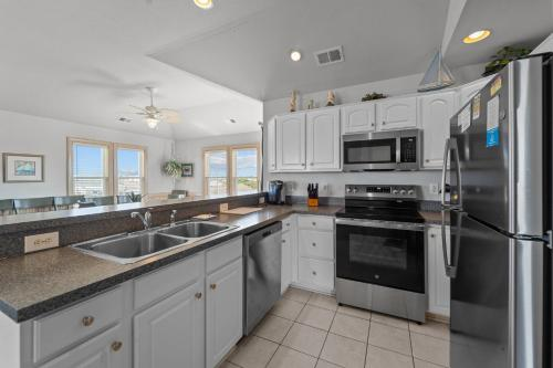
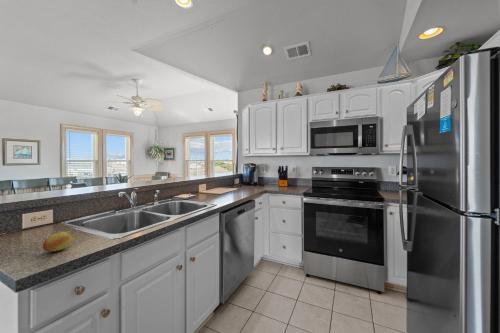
+ fruit (58, 241)
